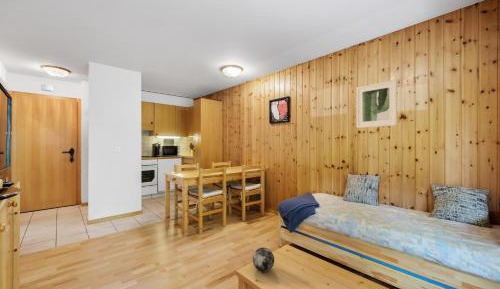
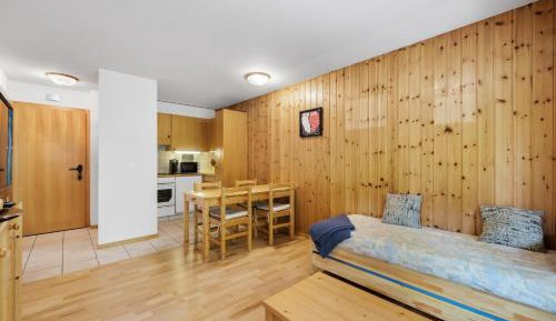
- decorative orb (263, 259)
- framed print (375, 105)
